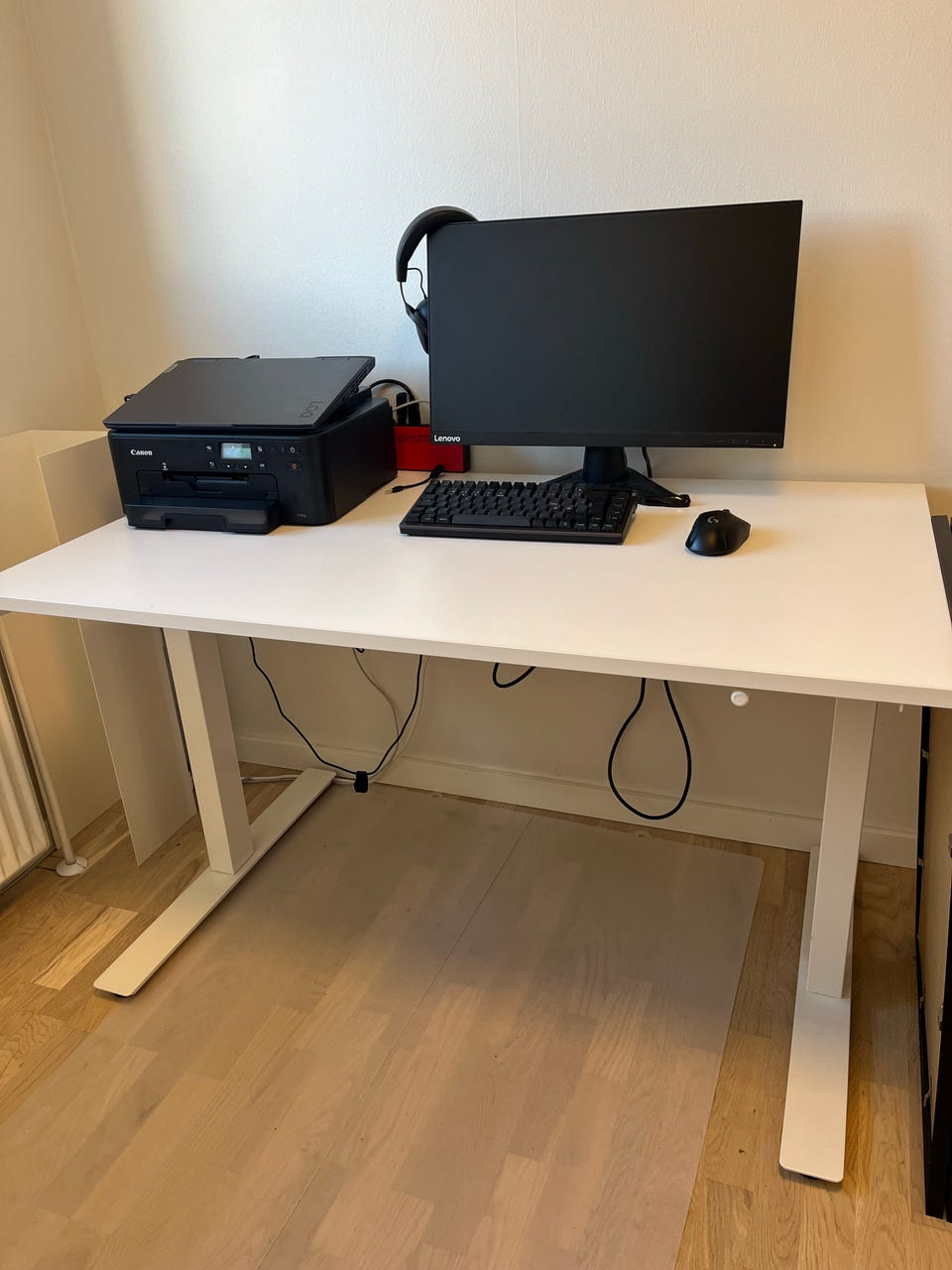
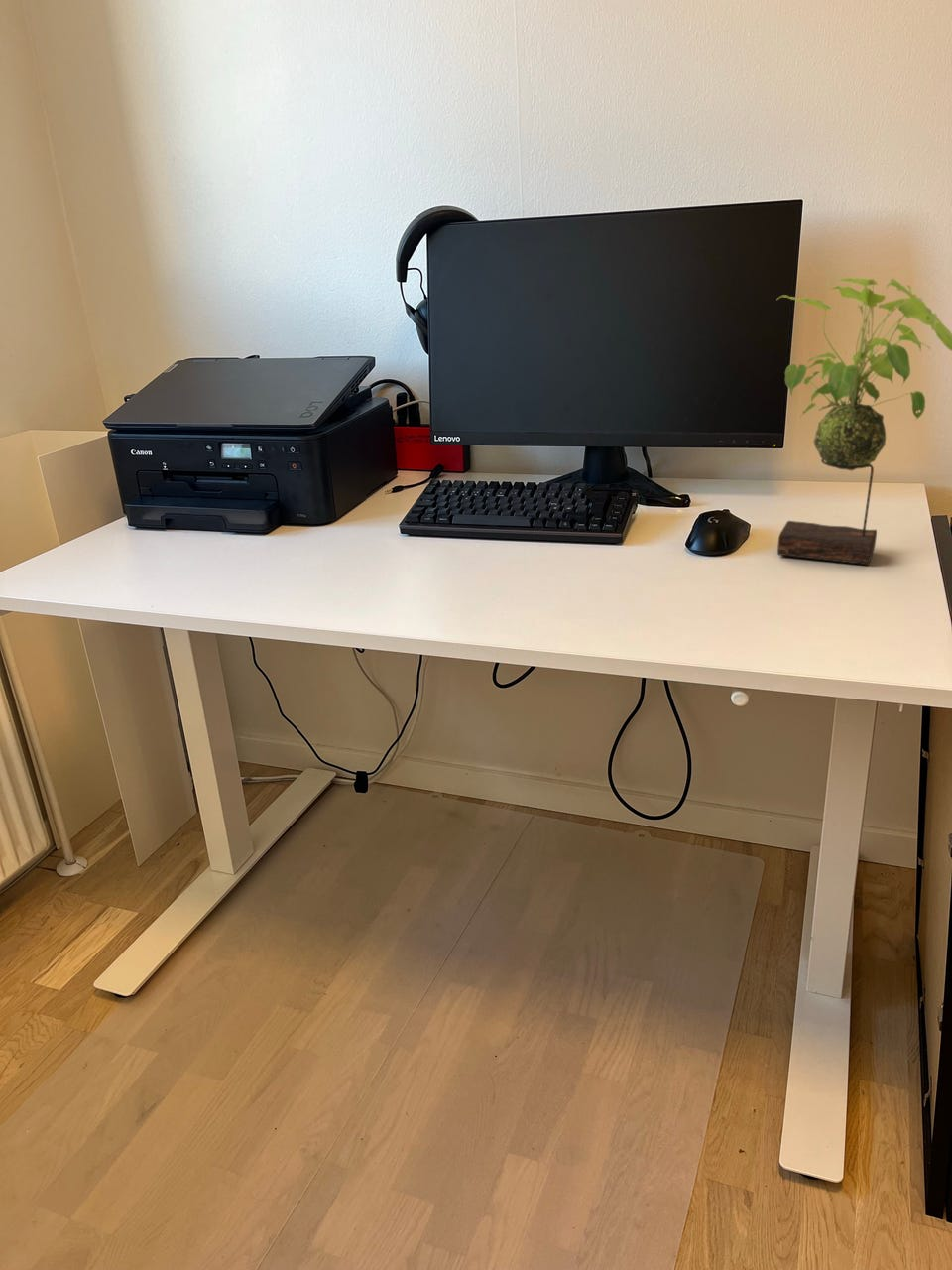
+ plant (854, 413)
